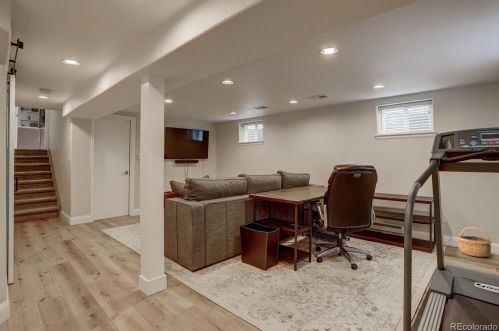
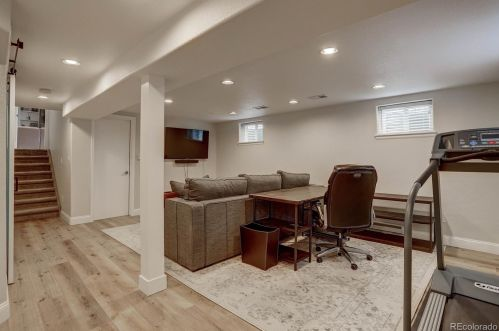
- wicker basket (474, 240)
